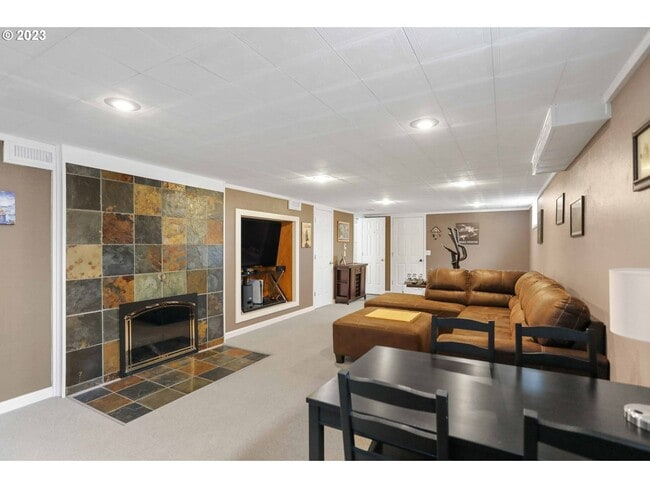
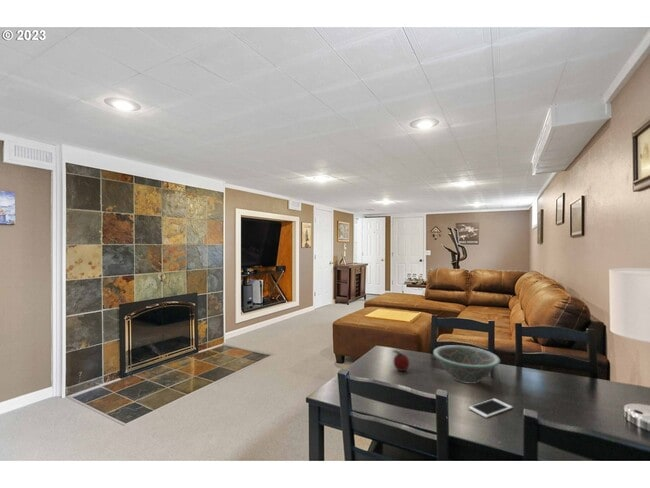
+ decorative bowl (465, 366)
+ fruit (400, 360)
+ cell phone (490, 407)
